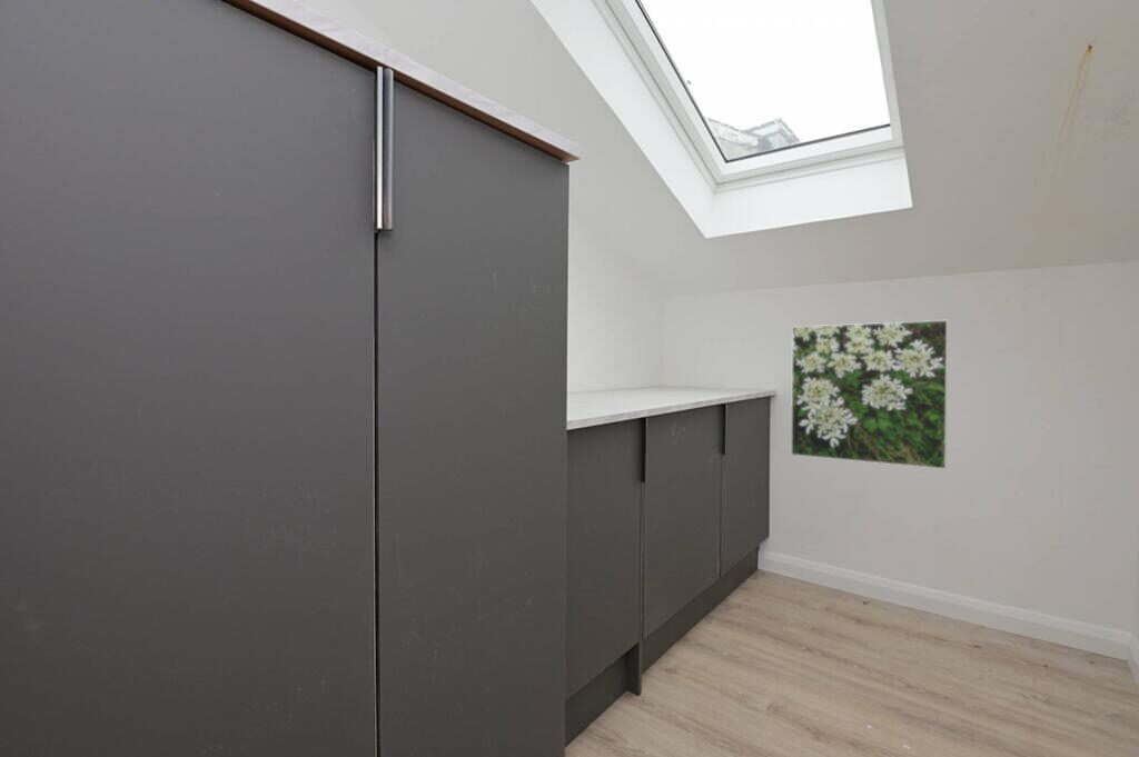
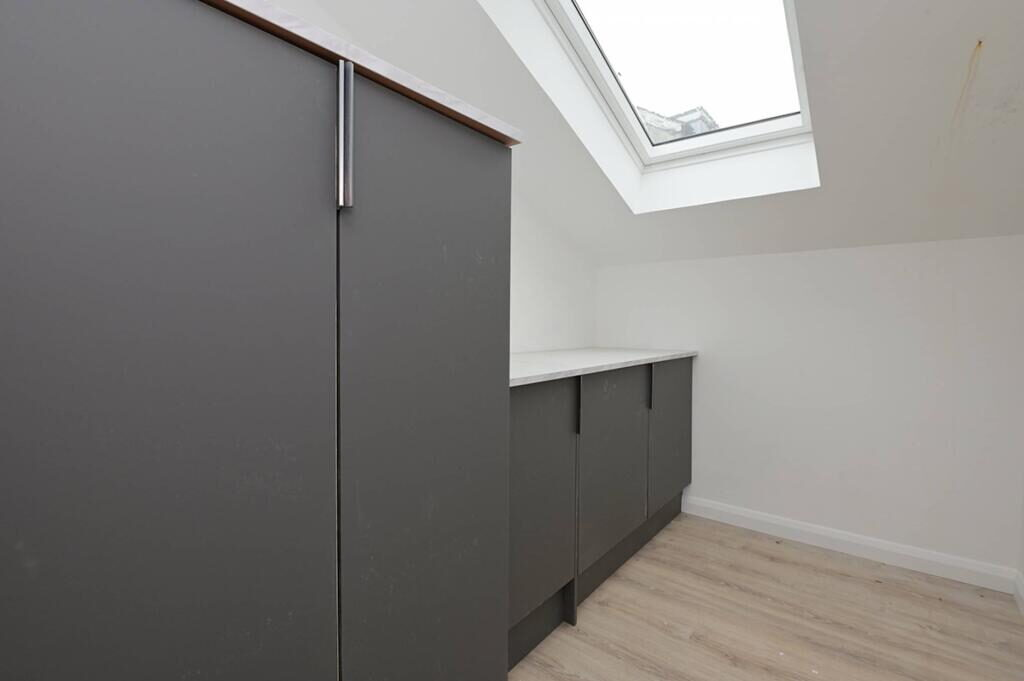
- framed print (863, 392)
